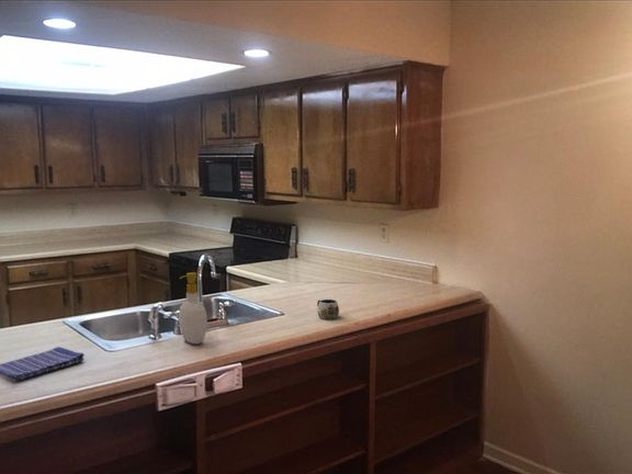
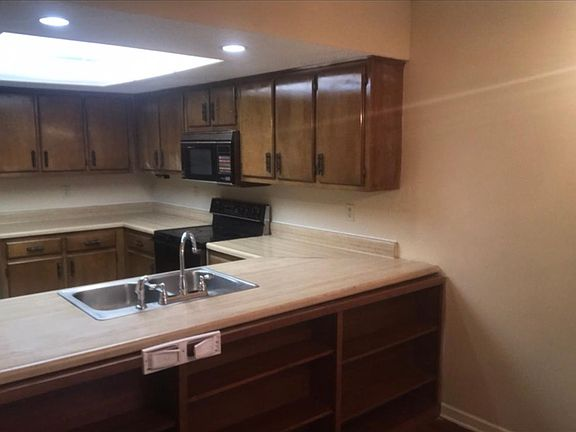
- mug (326, 308)
- dish towel (38, 361)
- soap bottle (191, 307)
